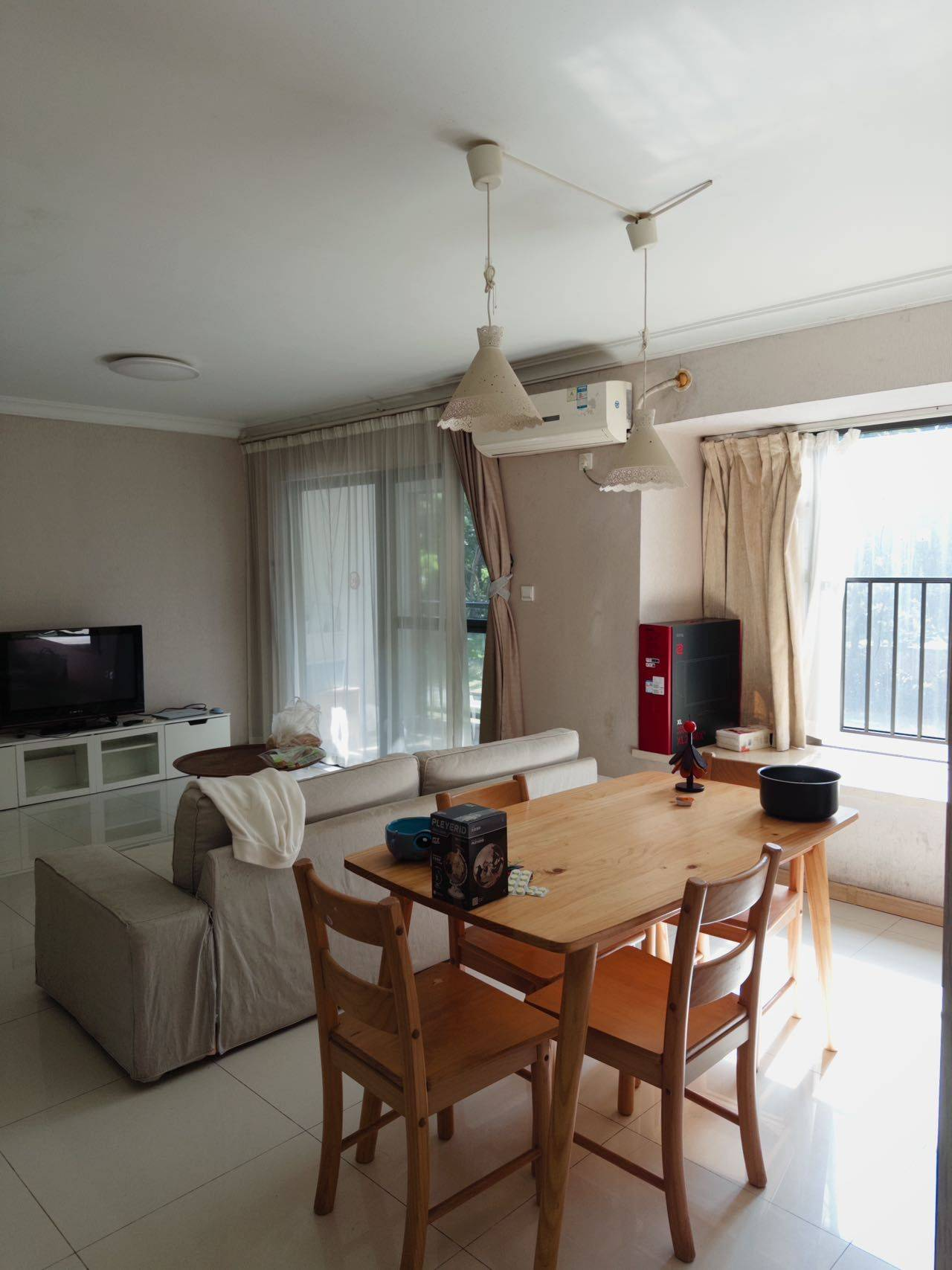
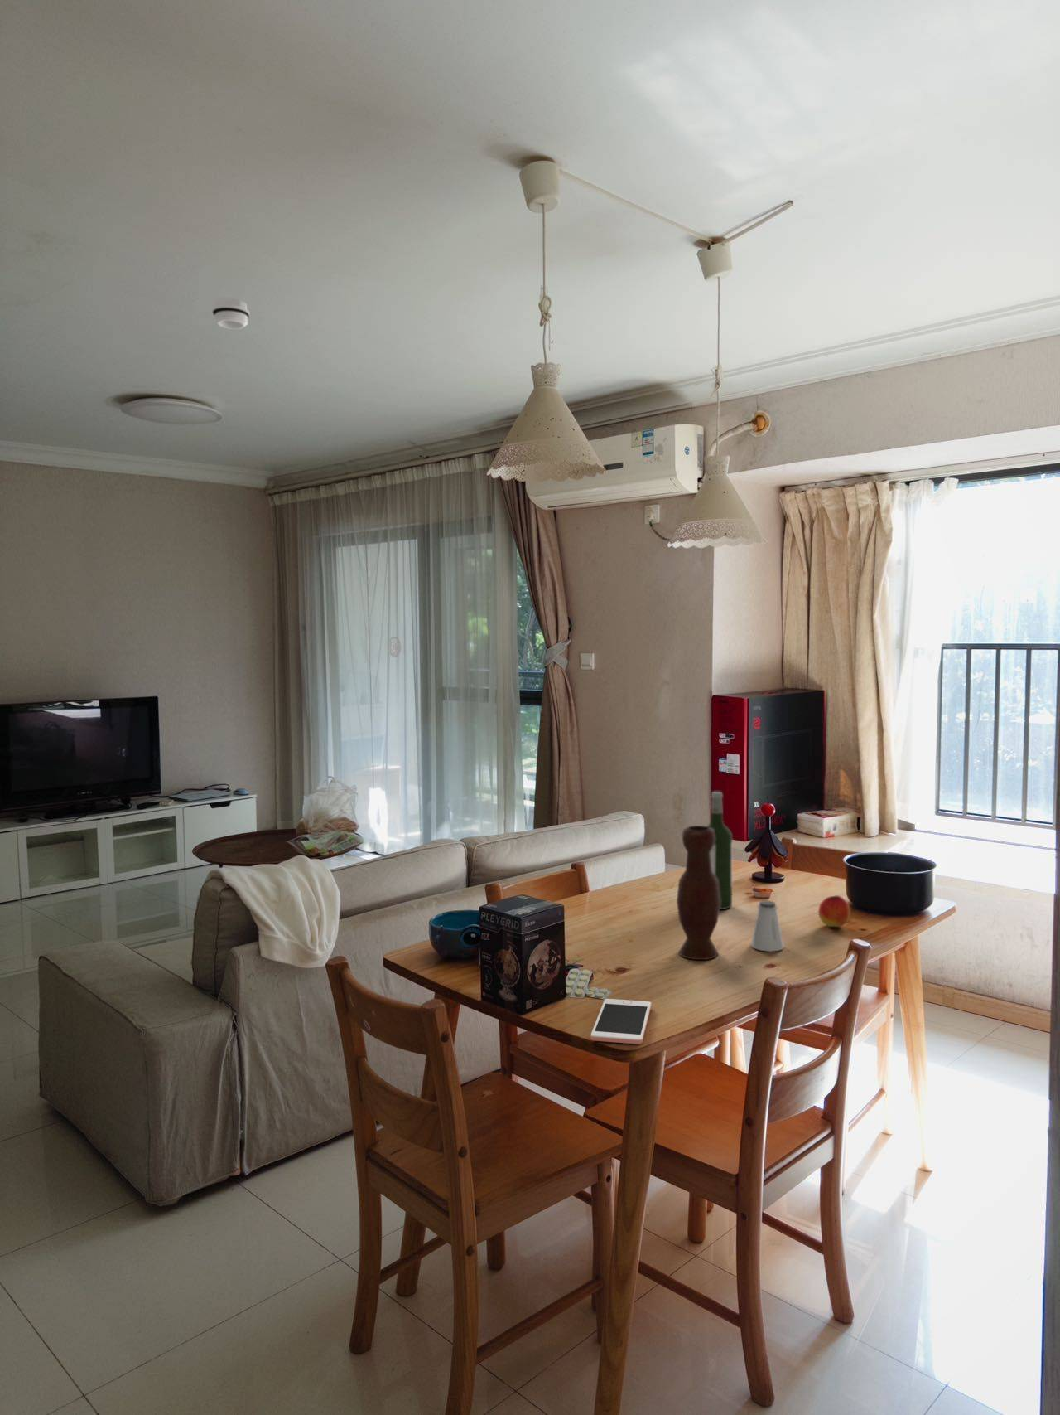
+ peach (834, 910)
+ vase (698, 890)
+ saltshaker (767, 925)
+ cell phone (622, 1019)
+ smoke detector (232, 313)
+ wine bottle (716, 849)
